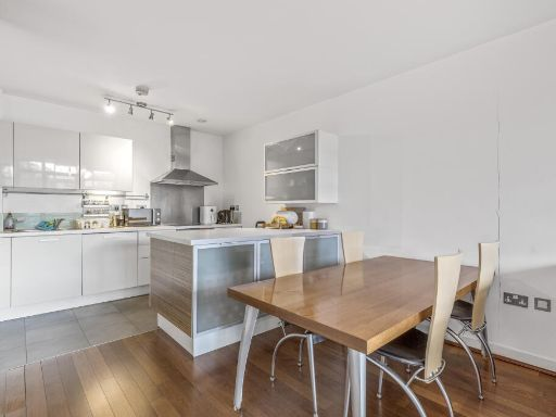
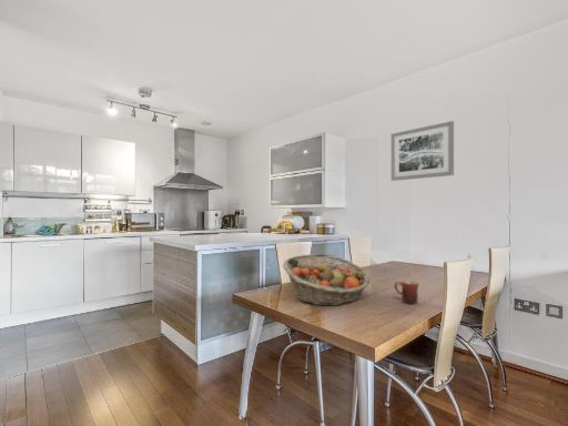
+ wall art (419, 153)
+ fruit basket (326, 277)
+ mug (406, 291)
